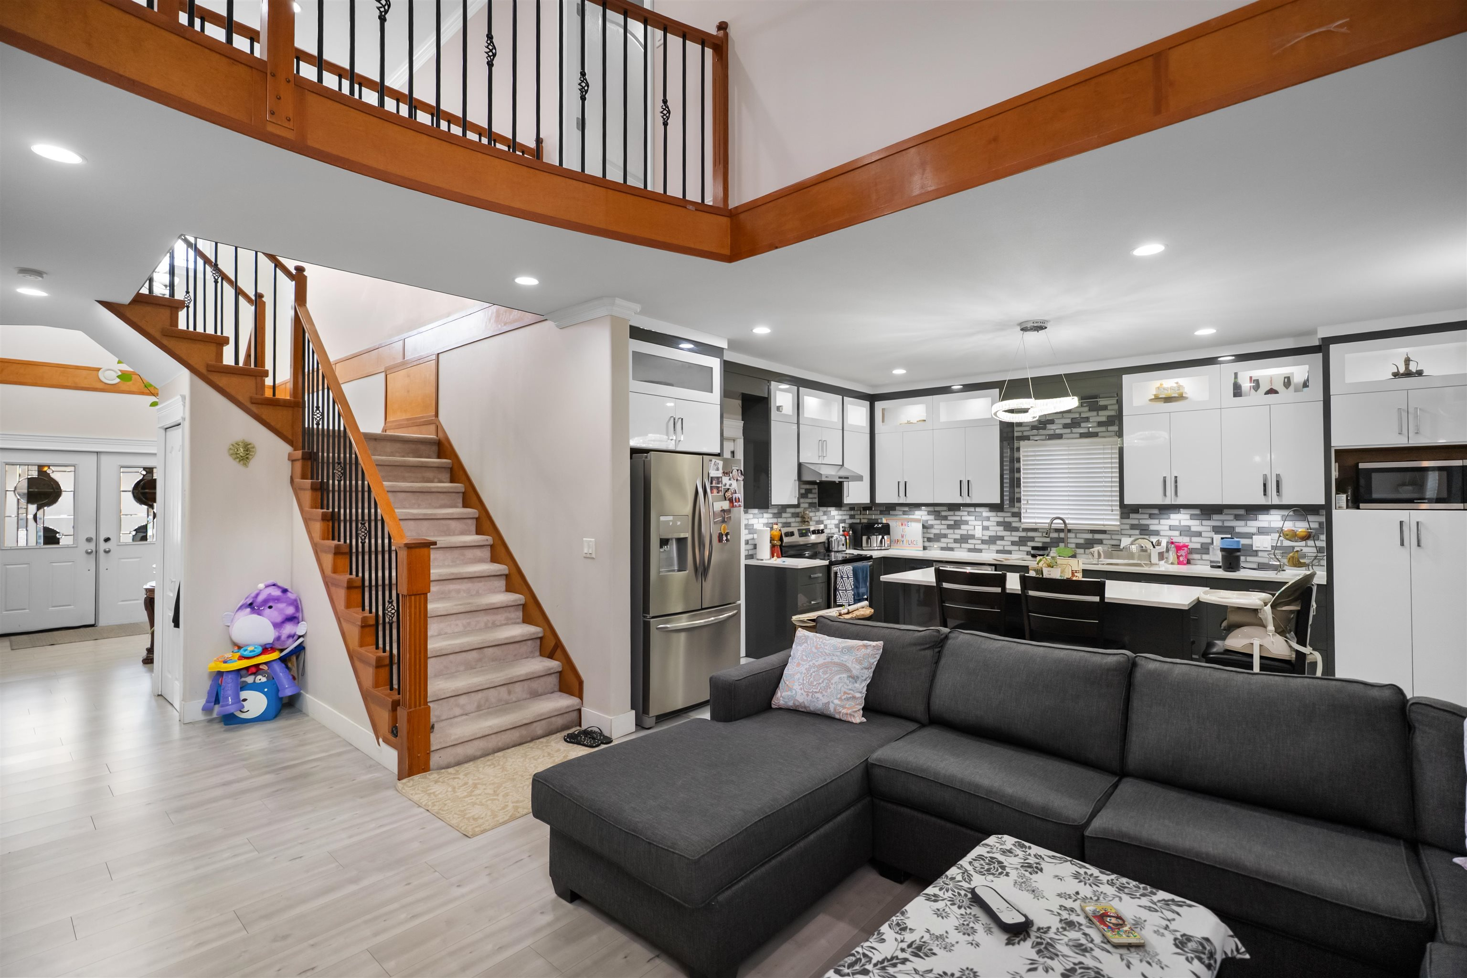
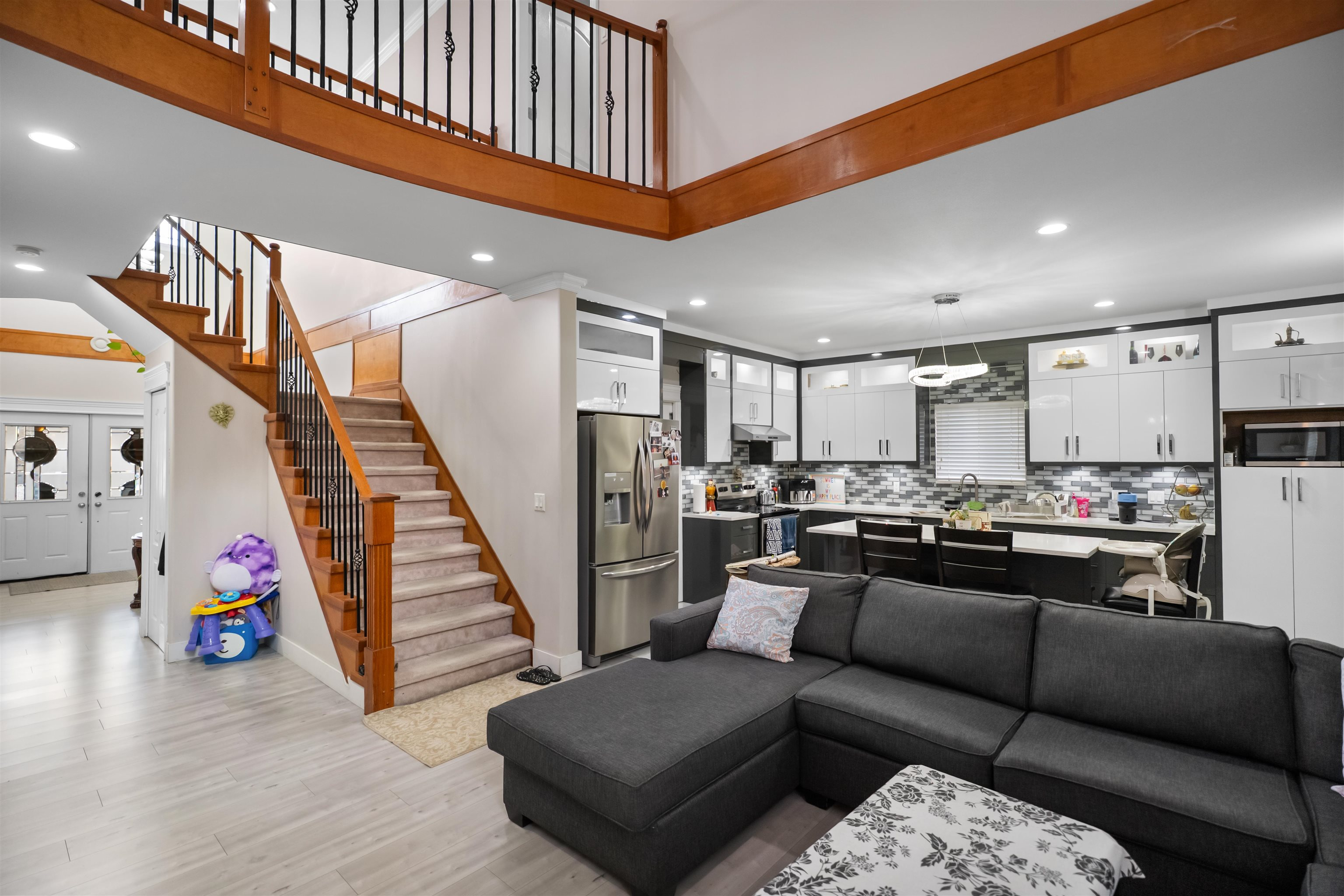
- remote control (998, 907)
- smartphone (1111, 922)
